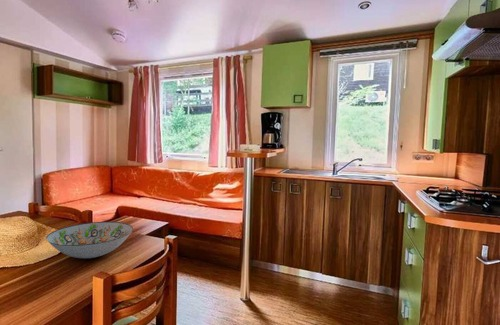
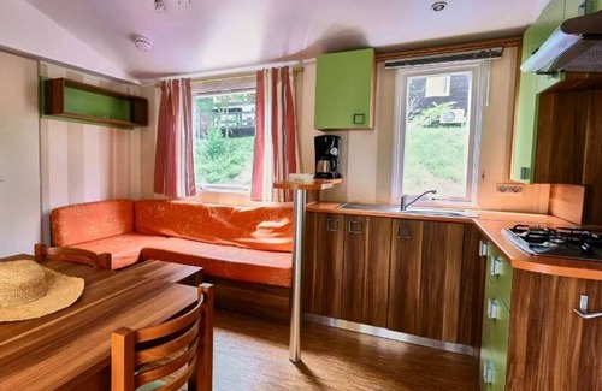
- decorative bowl (92, 243)
